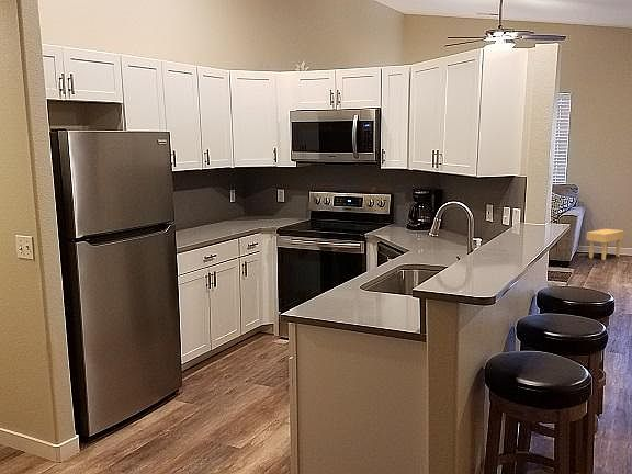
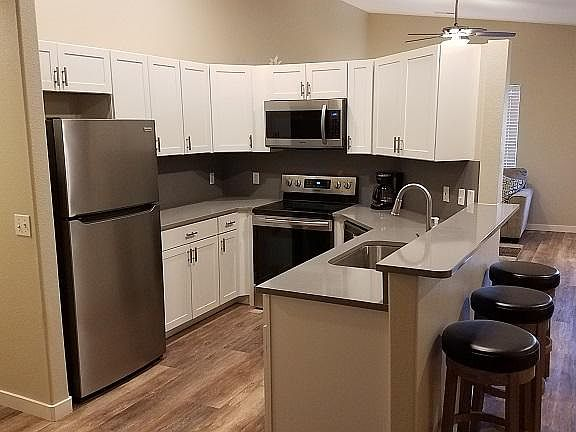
- side table (605, 244)
